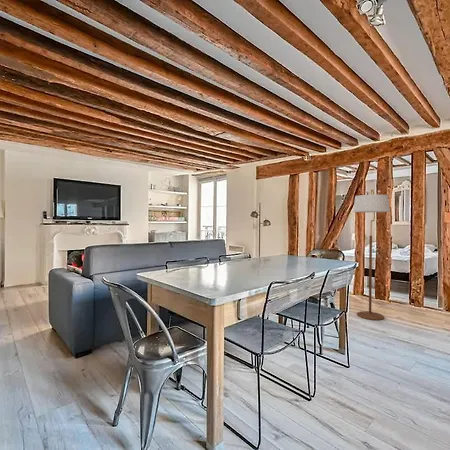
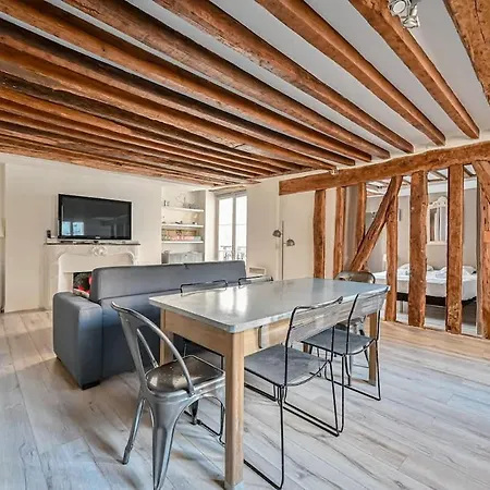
- floor lamp (371, 252)
